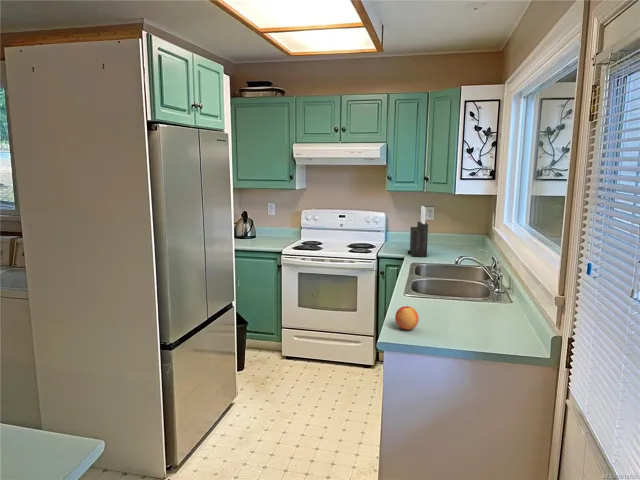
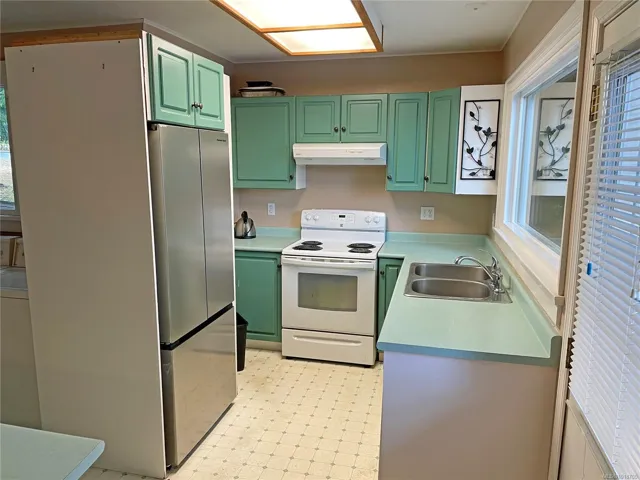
- knife block (417, 230)
- apple (406, 316)
